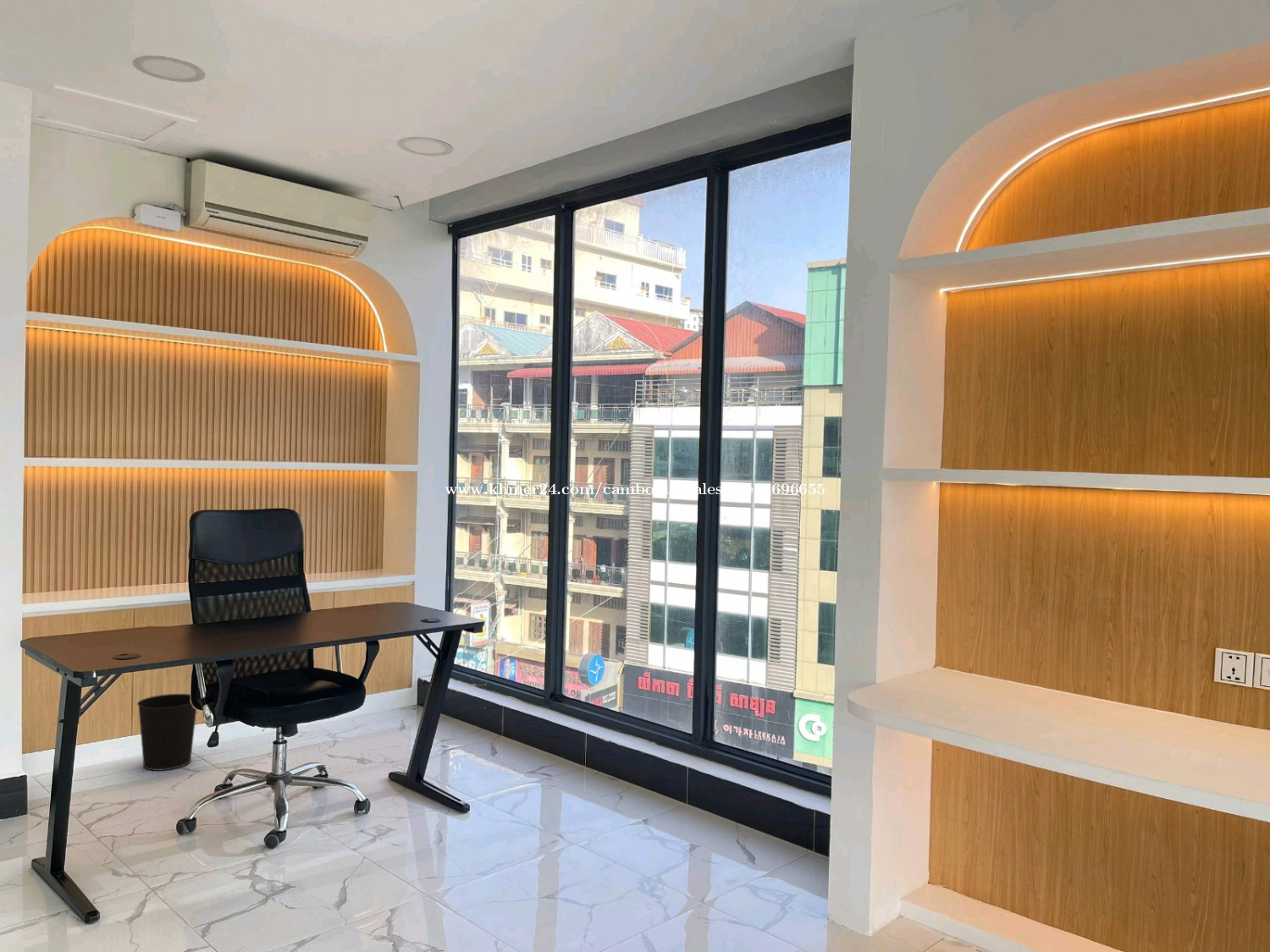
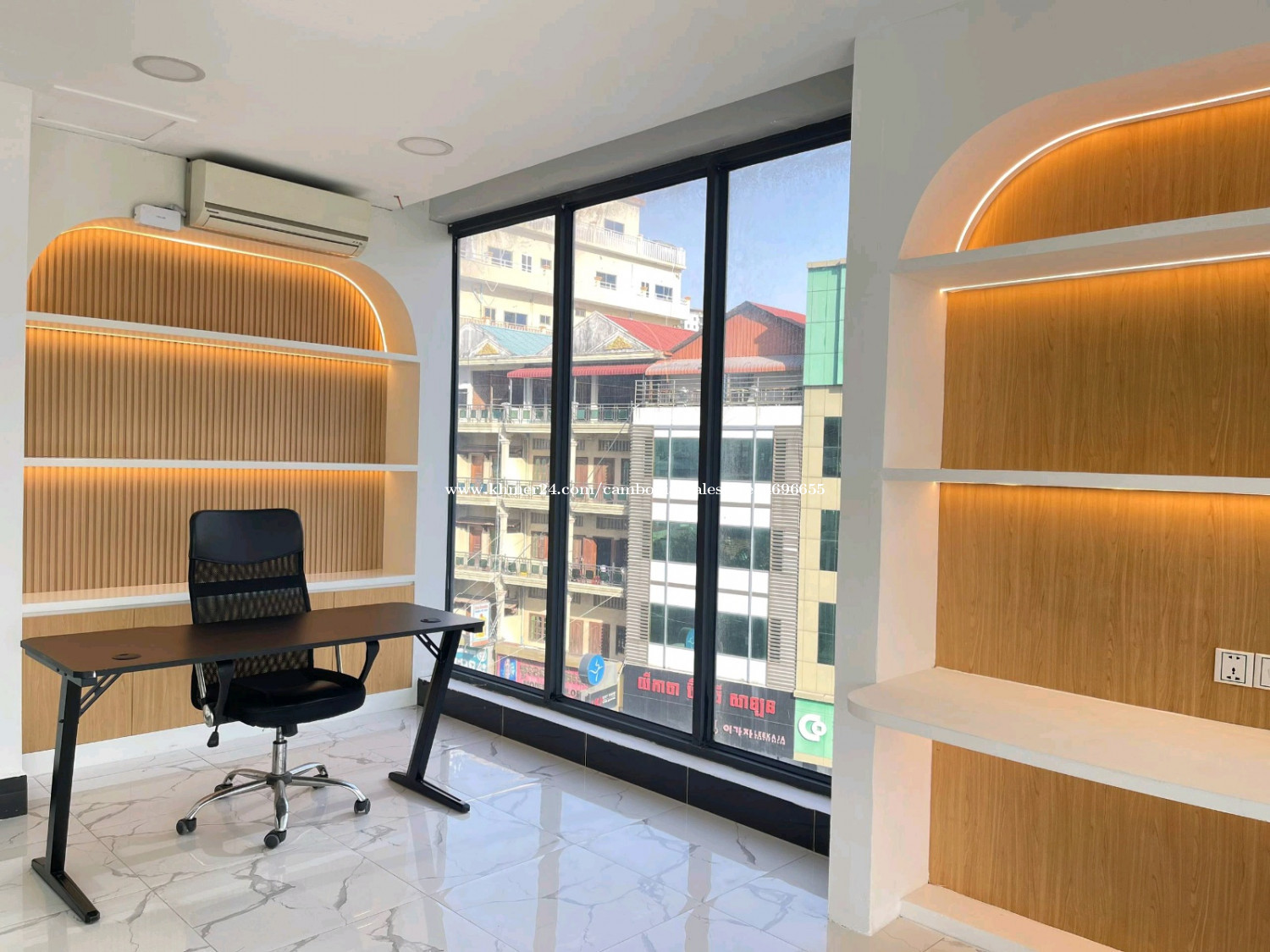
- wastebasket (168, 732)
